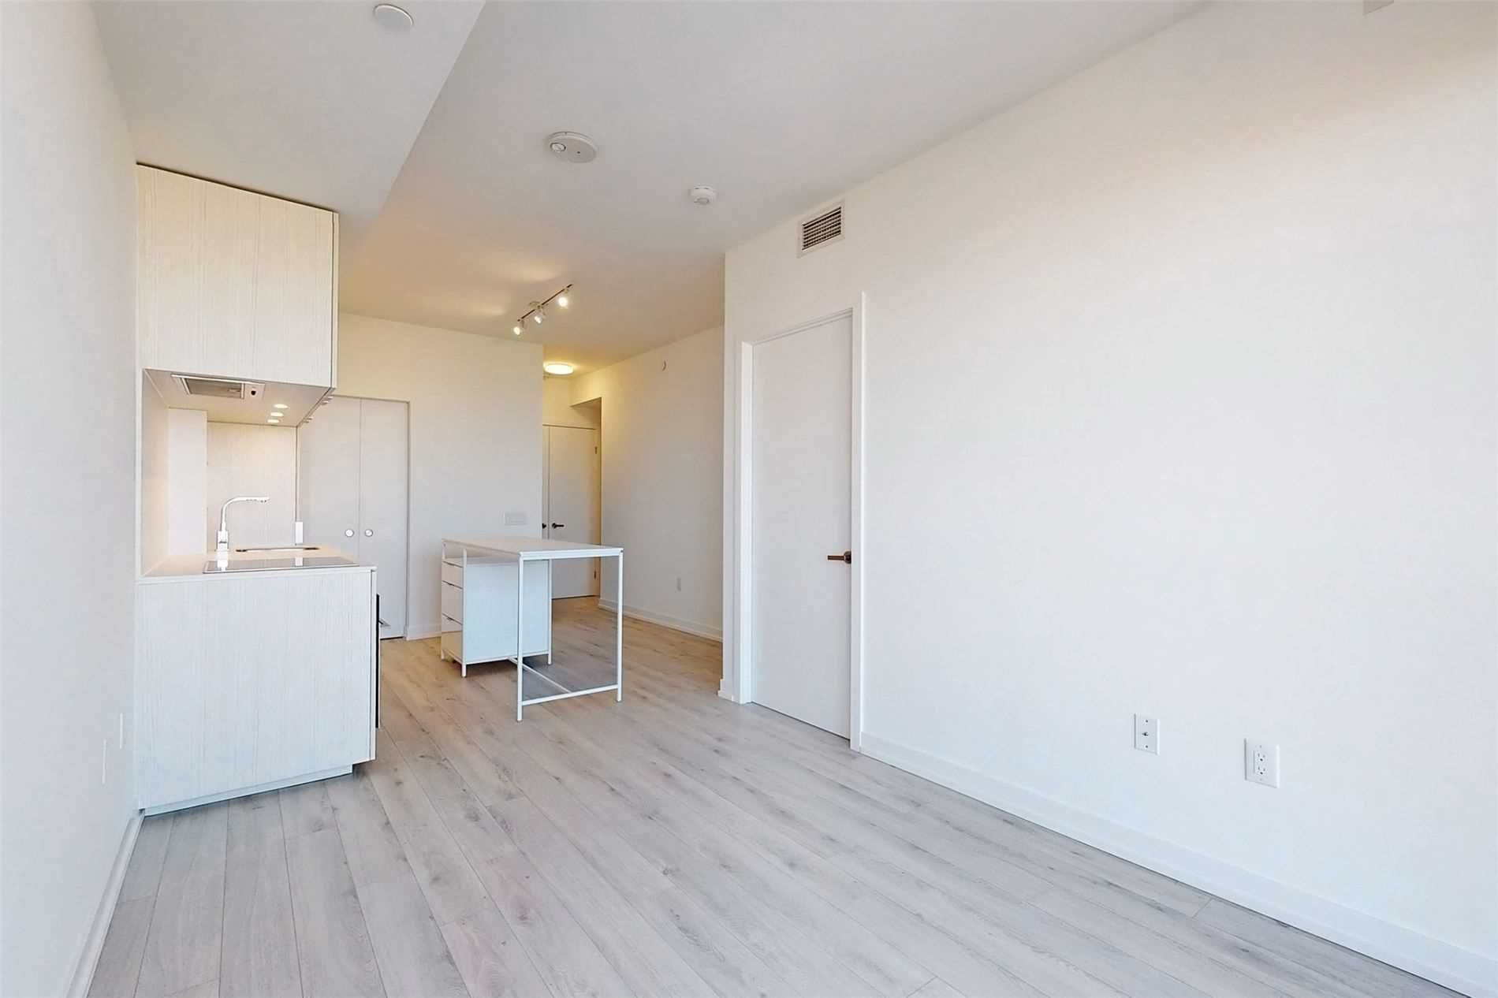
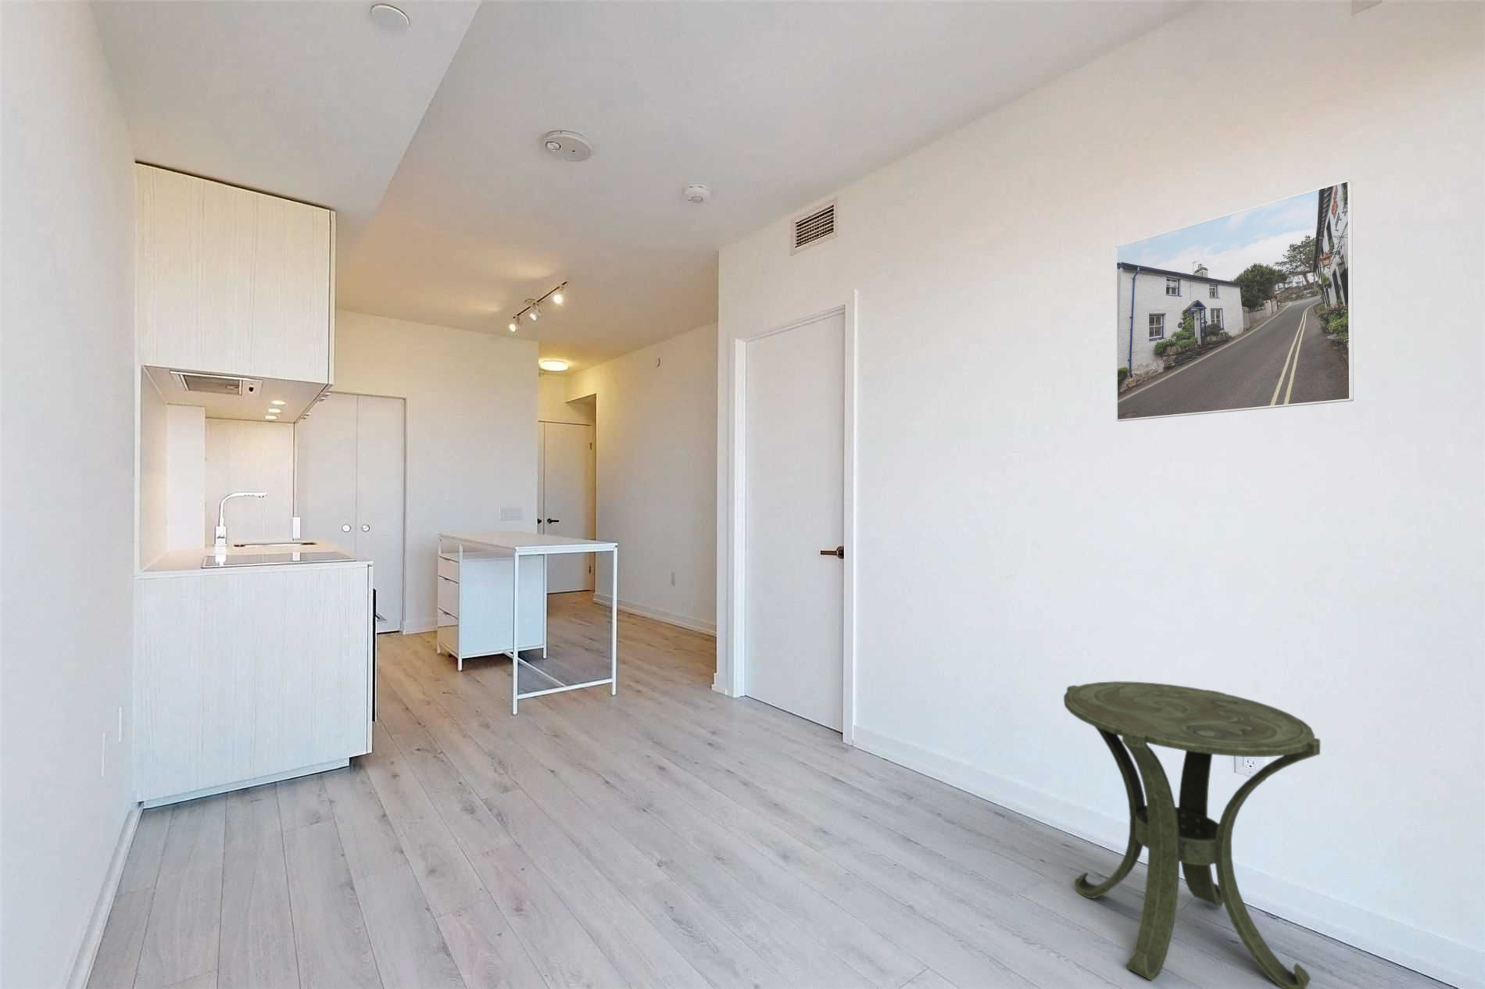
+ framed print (1221, 315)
+ side table (1179, 821)
